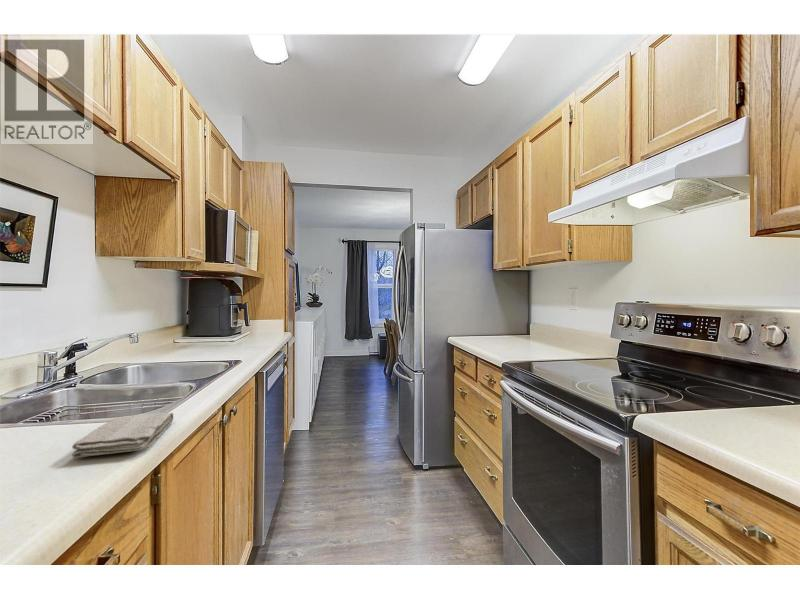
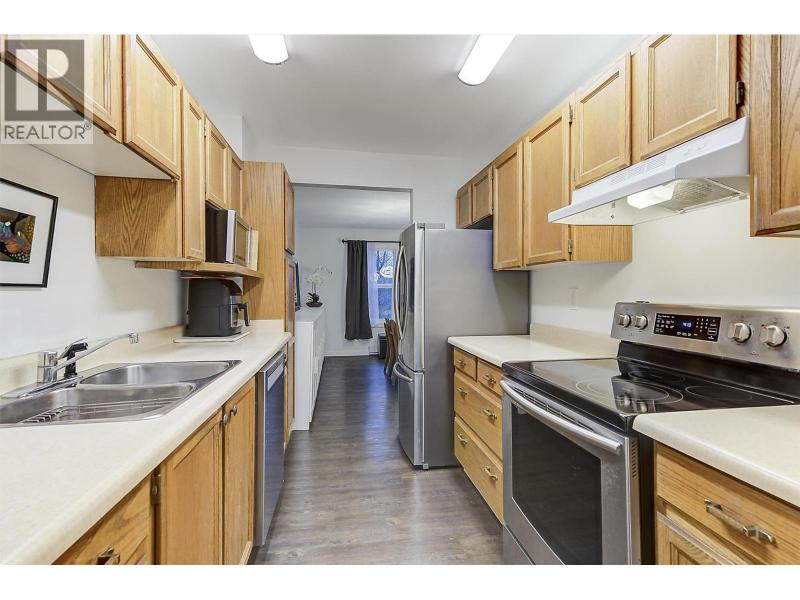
- washcloth (128, 431)
